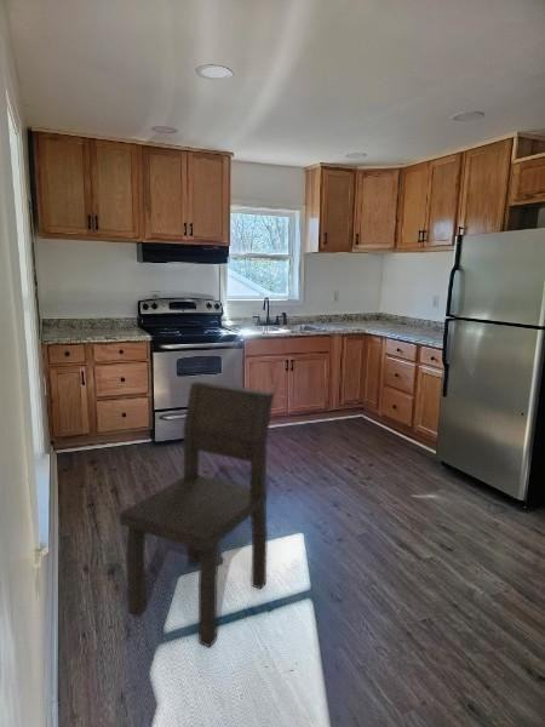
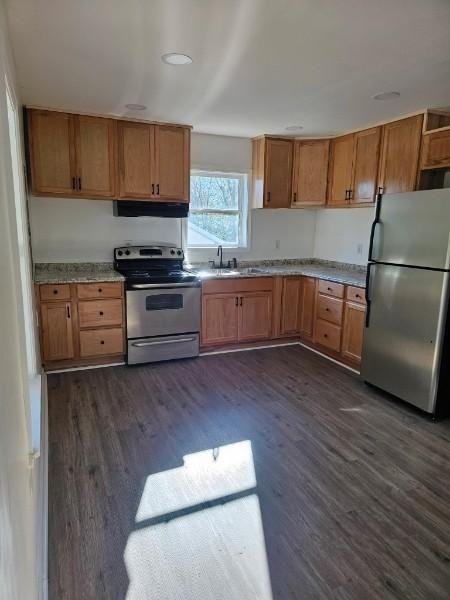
- dining chair (201, 500)
